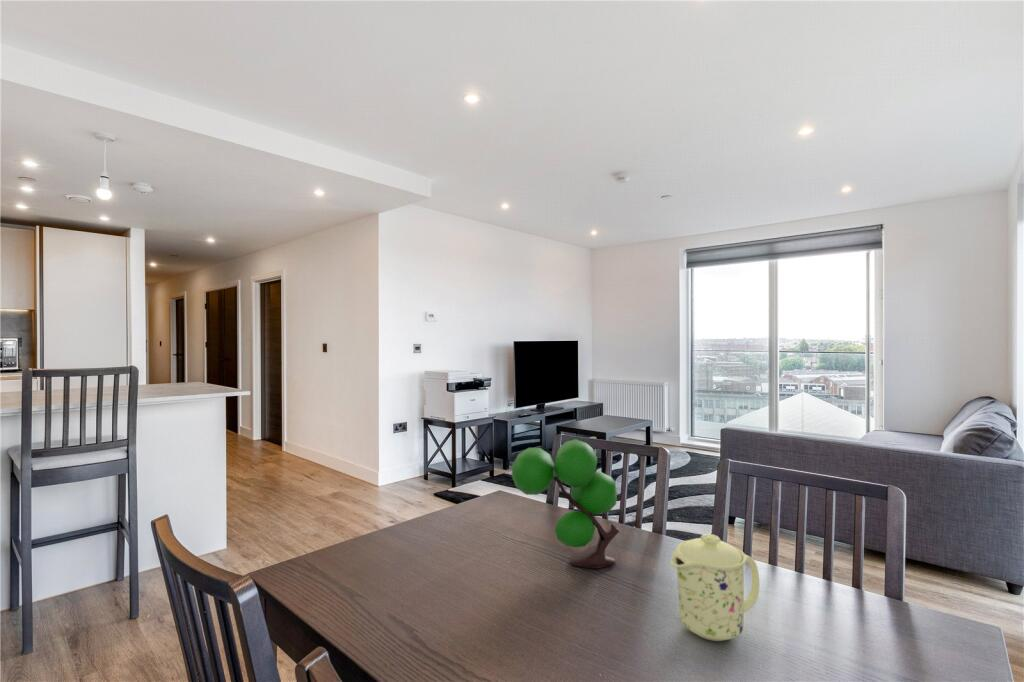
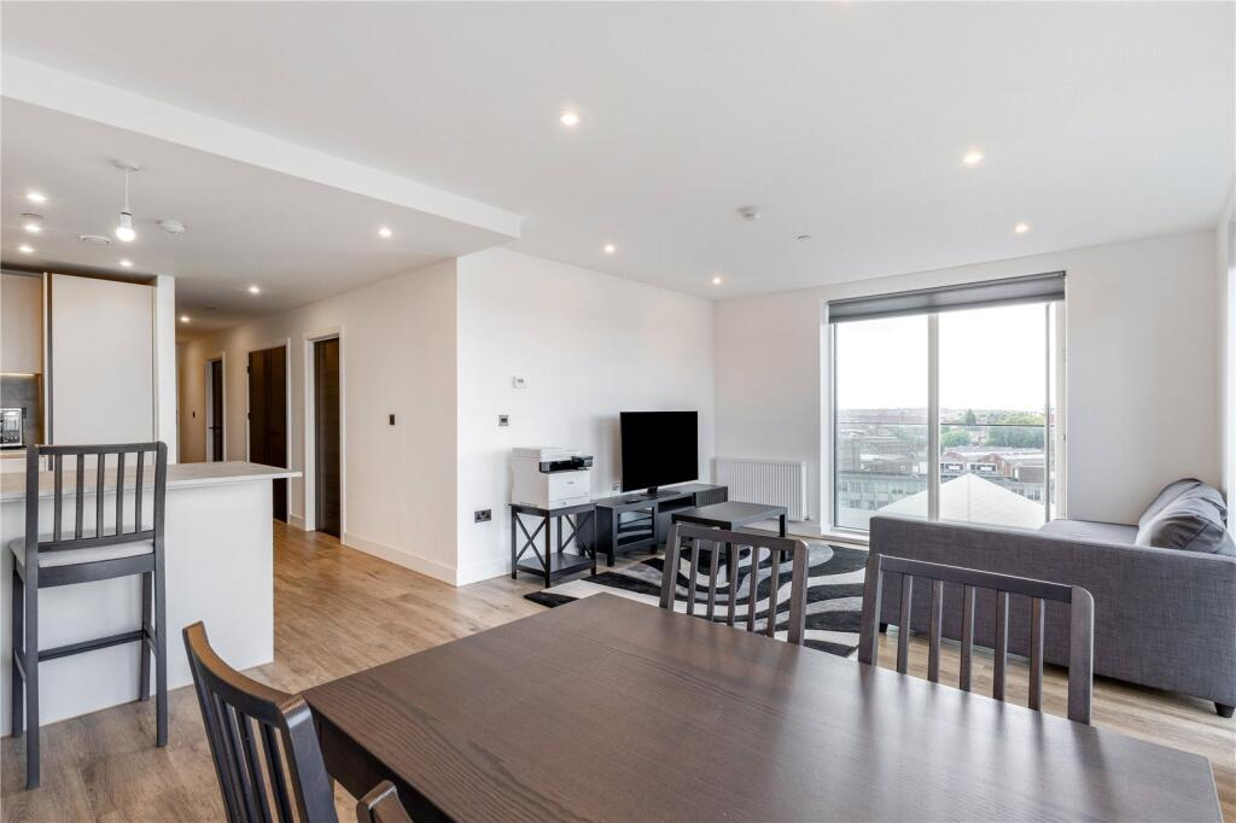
- plant (568, 500)
- mug (715, 583)
